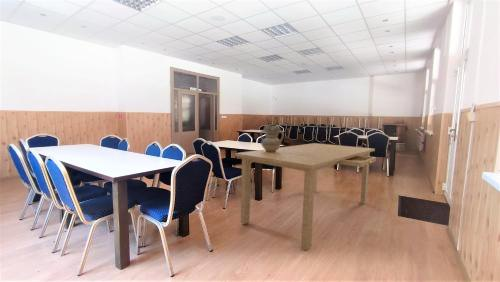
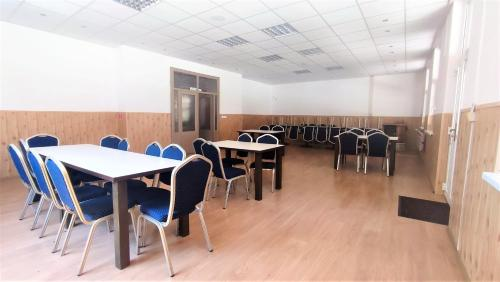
- ceramic jug (271, 138)
- dining table (316, 183)
